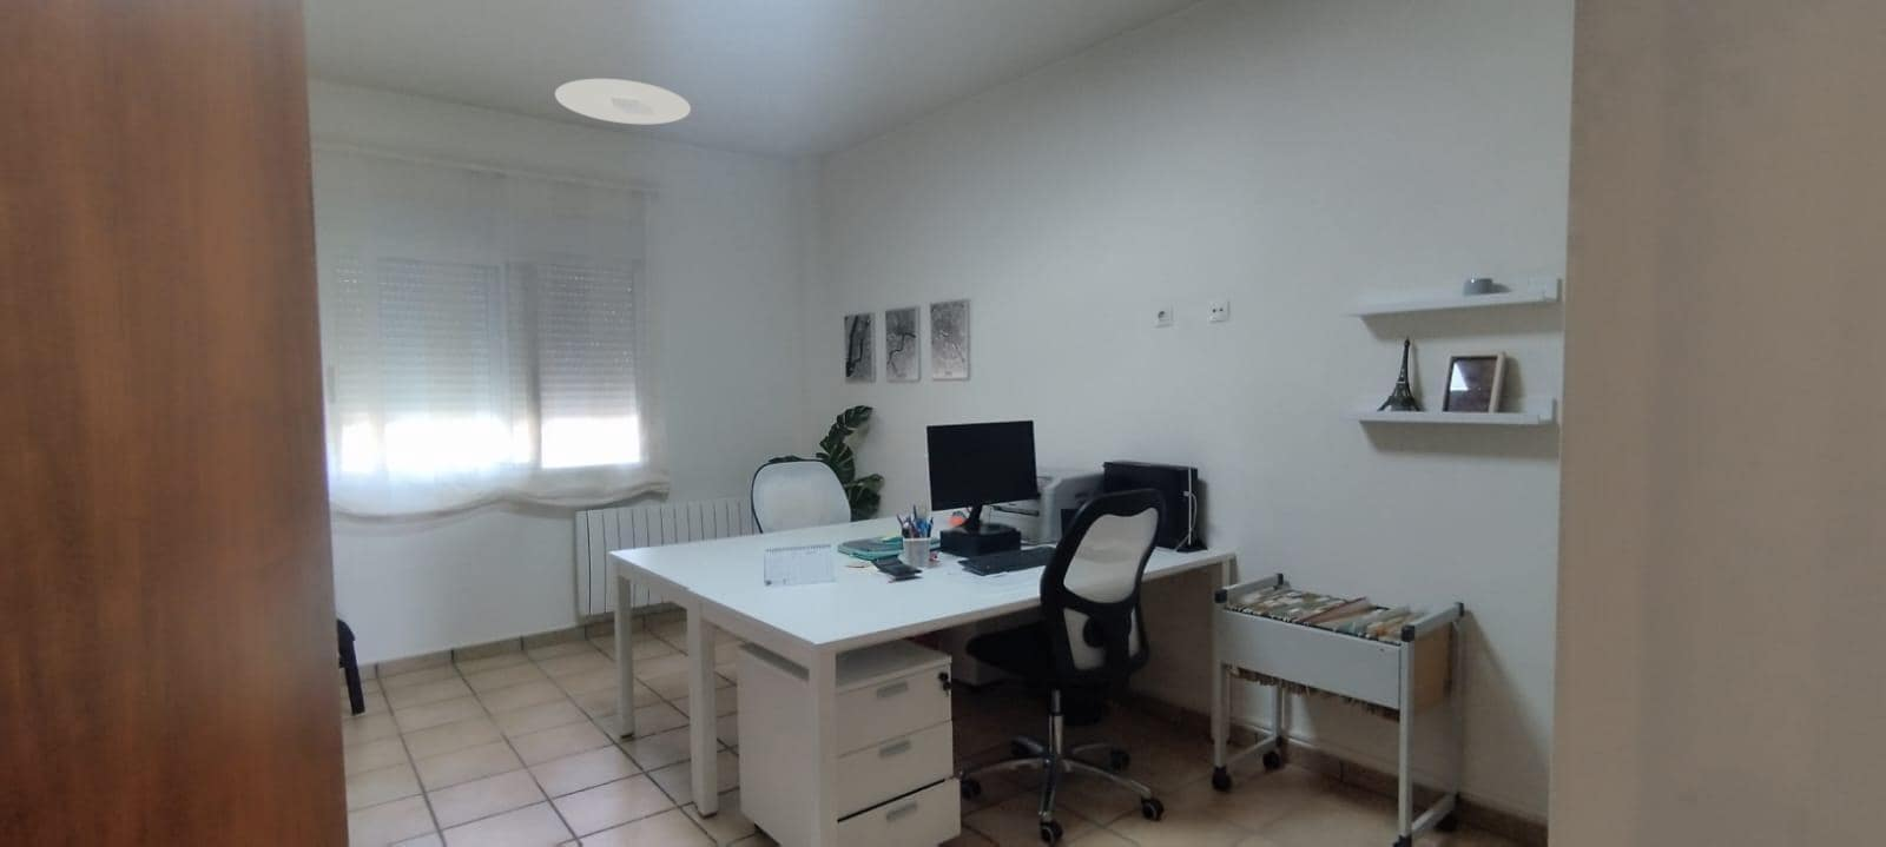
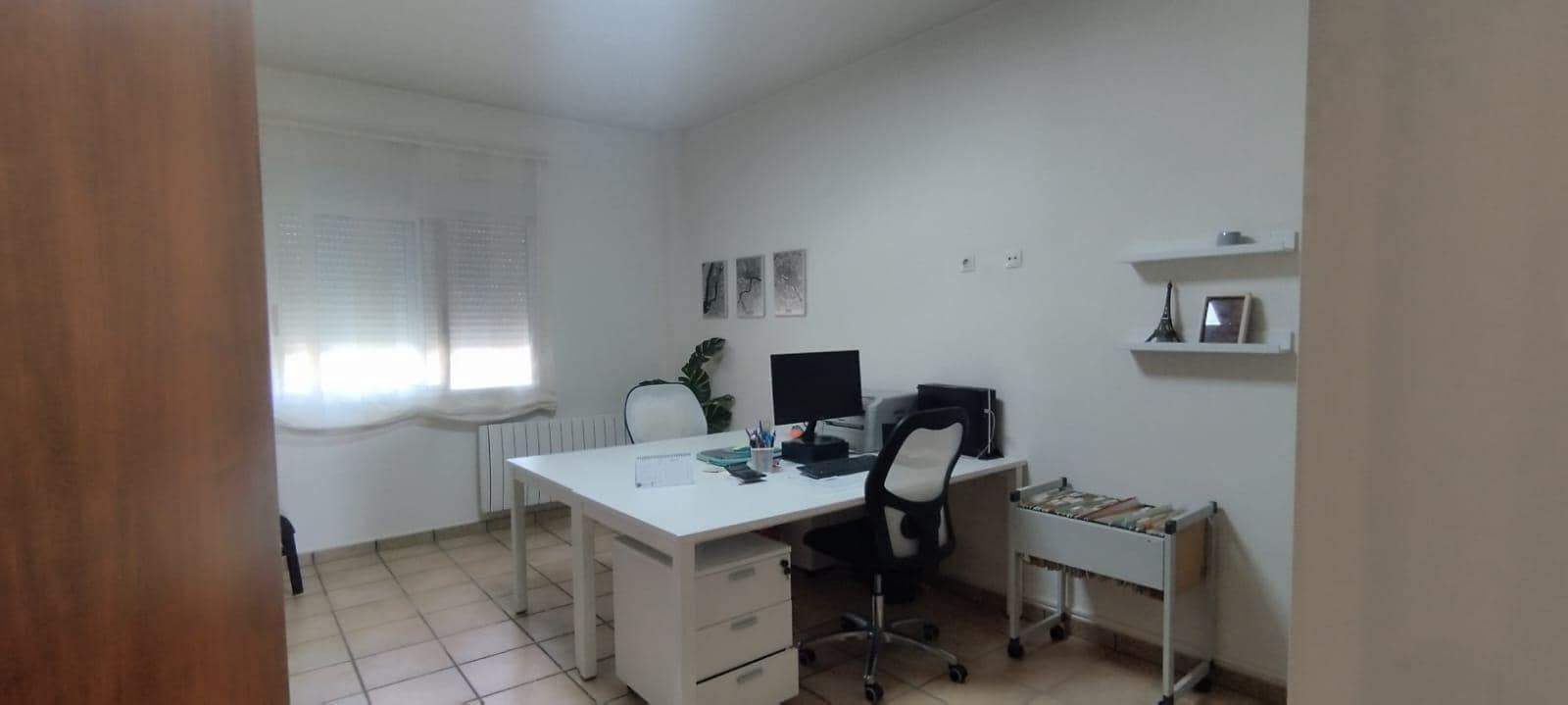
- ceiling light (623, 96)
